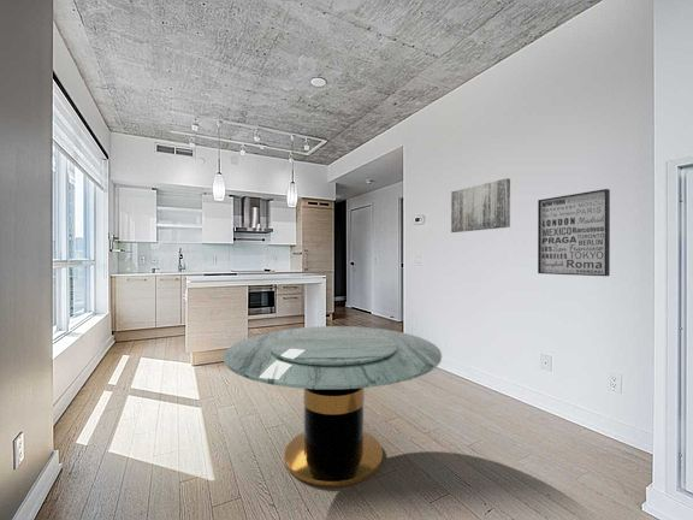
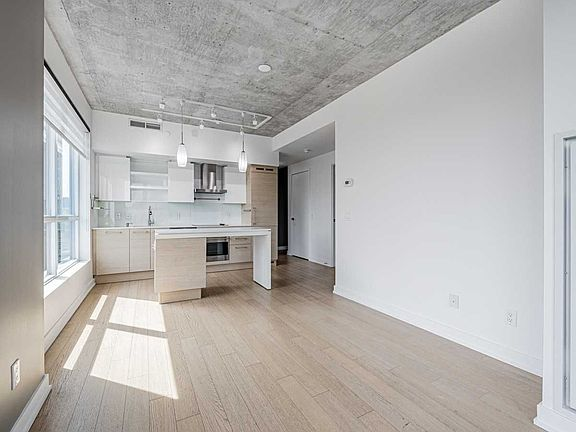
- dining table (333, 398)
- wall art (570, 235)
- wall art (478, 207)
